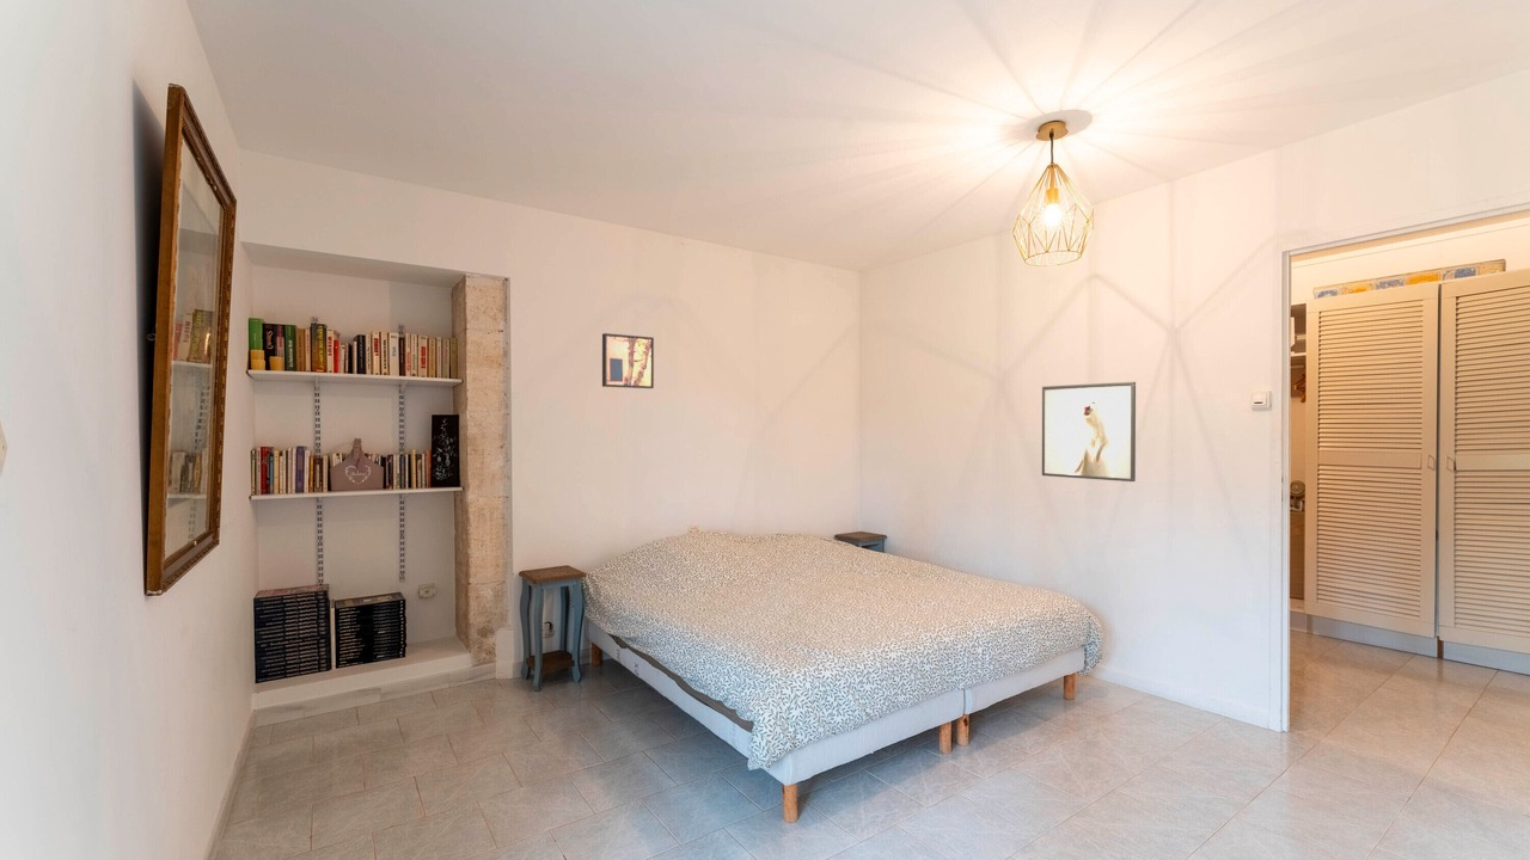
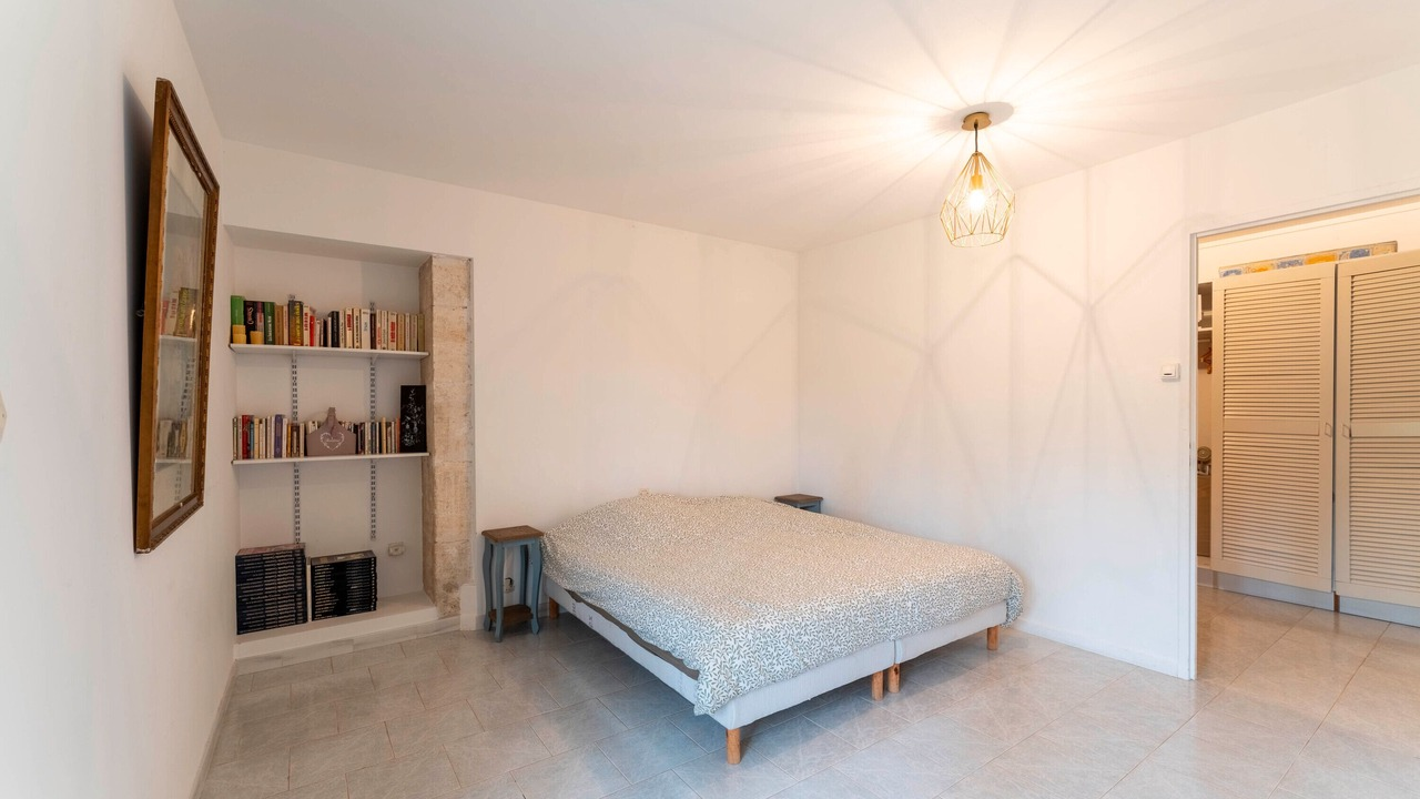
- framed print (1085, 431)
- wall art (628, 361)
